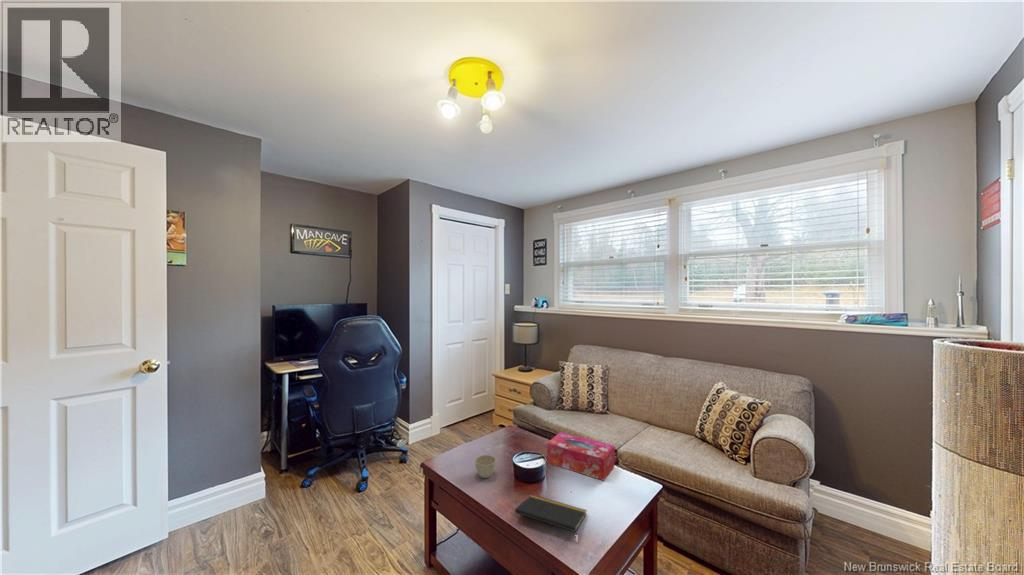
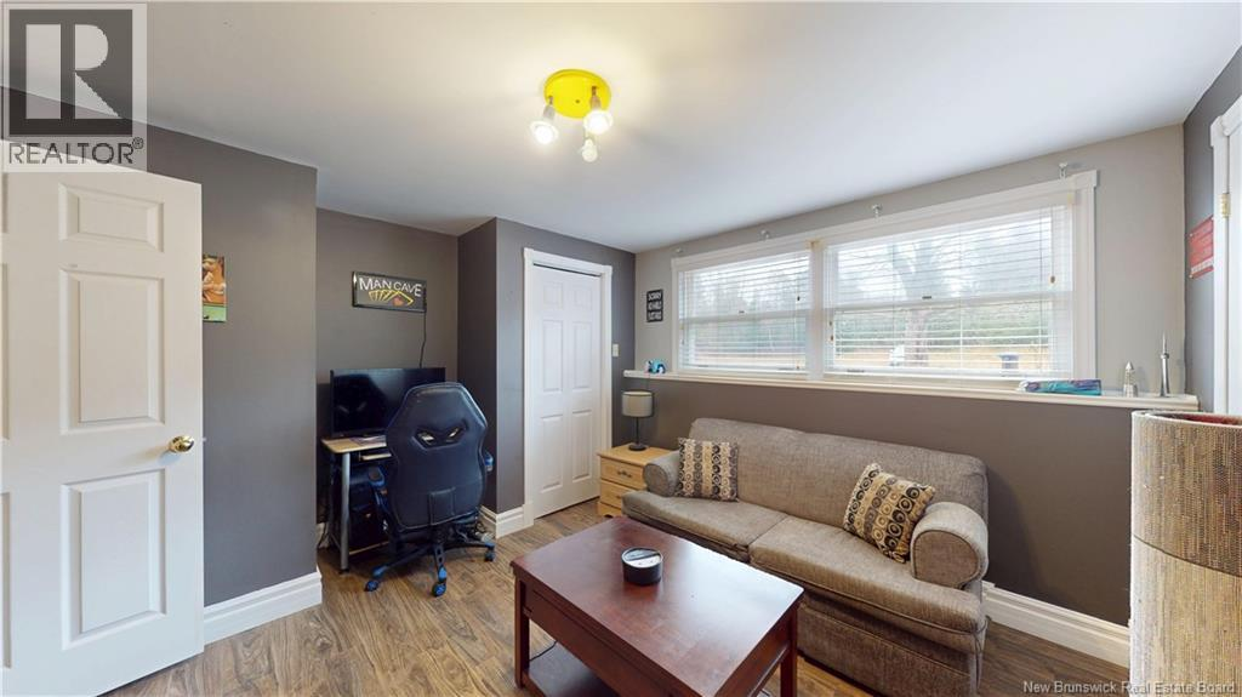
- notepad (551, 511)
- flower pot (485, 467)
- tissue box (580, 454)
